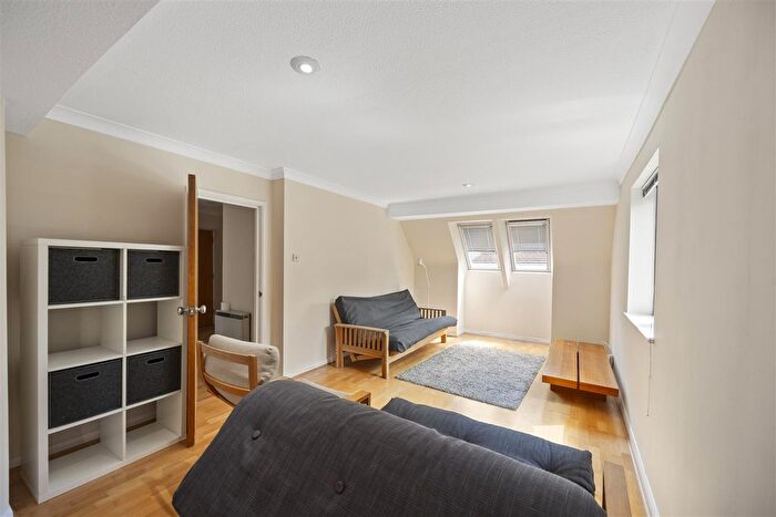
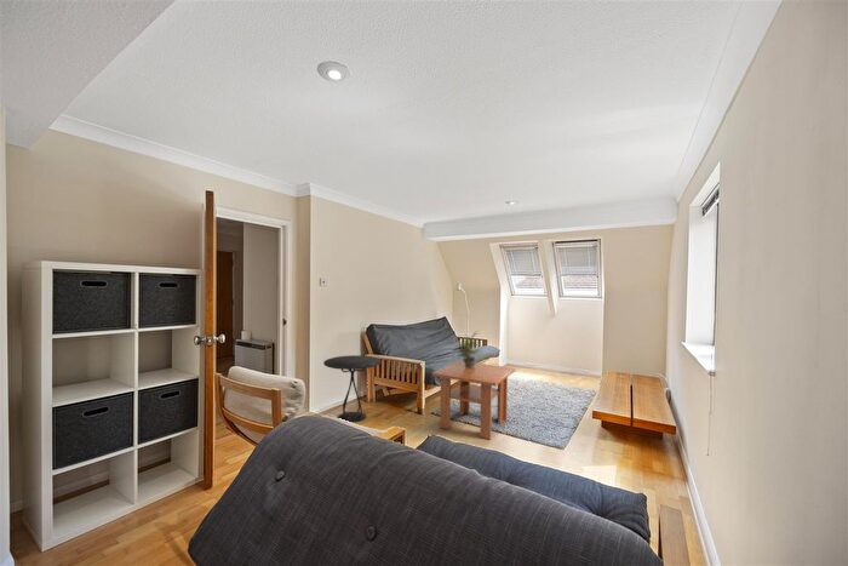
+ coffee table (474, 396)
+ side table (354, 387)
+ potted plant (469, 348)
